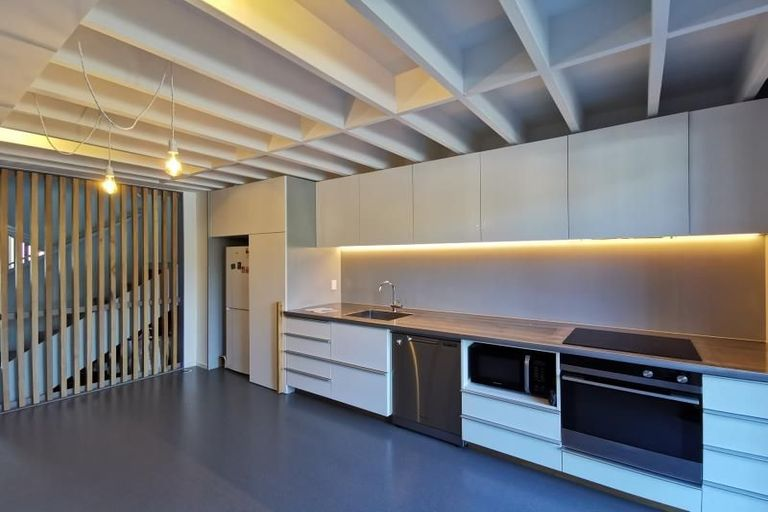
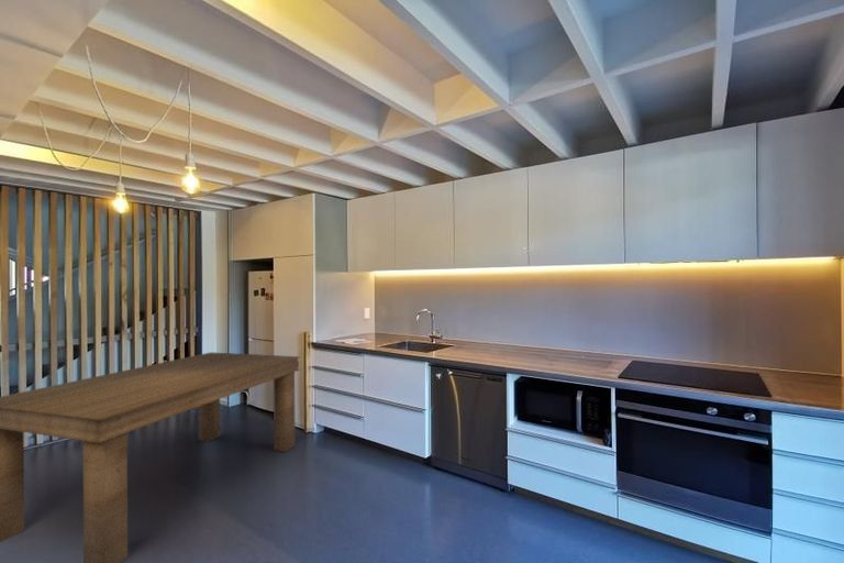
+ dining table (168, 417)
